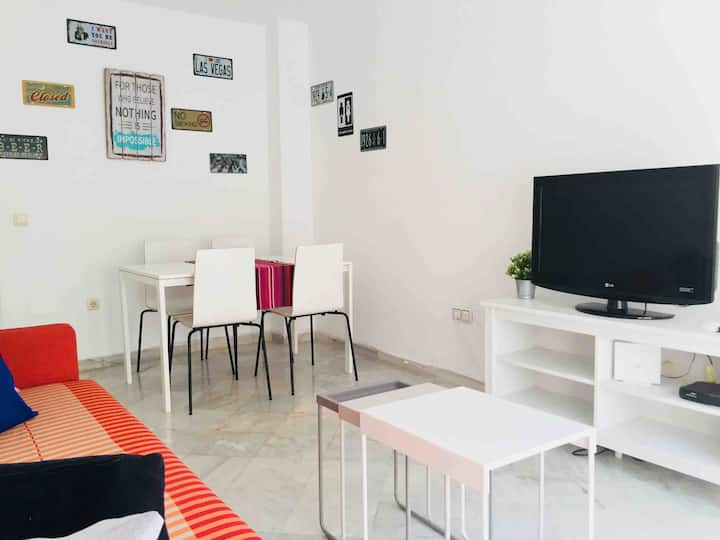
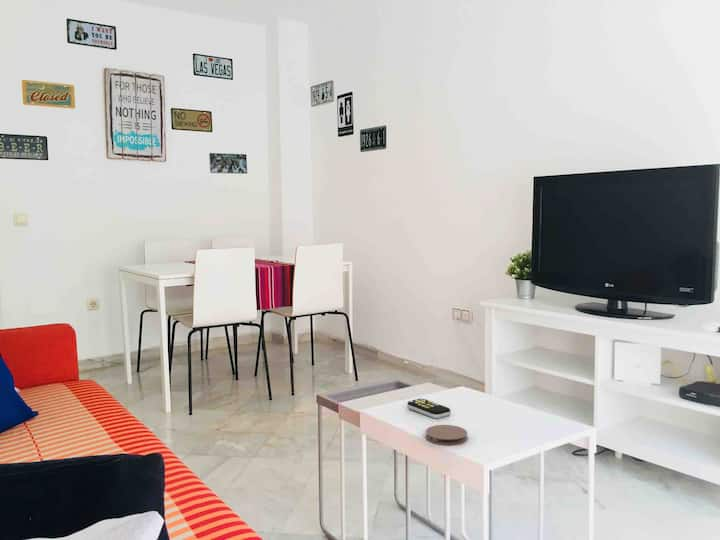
+ remote control (428, 407)
+ coaster (446, 434)
